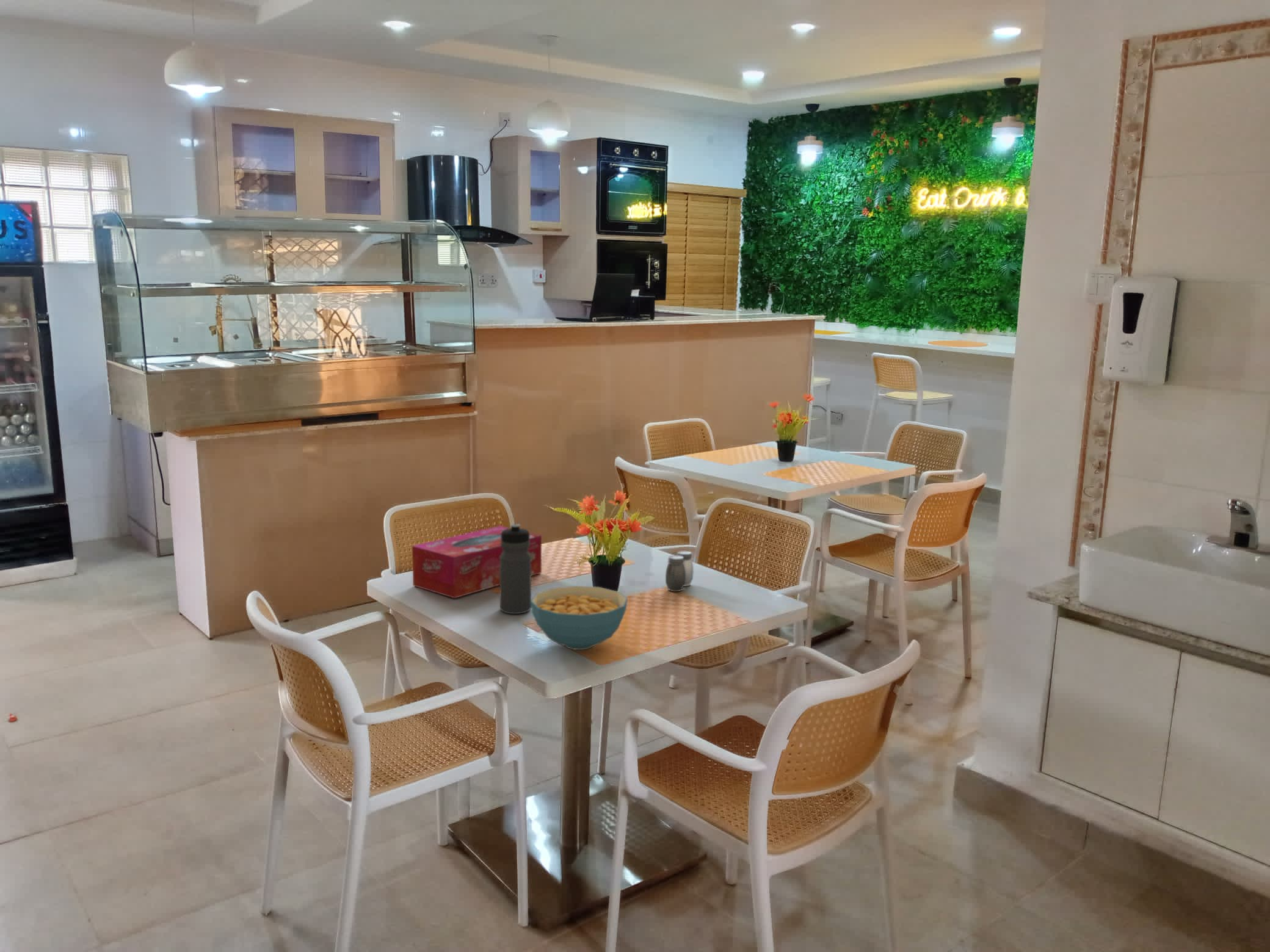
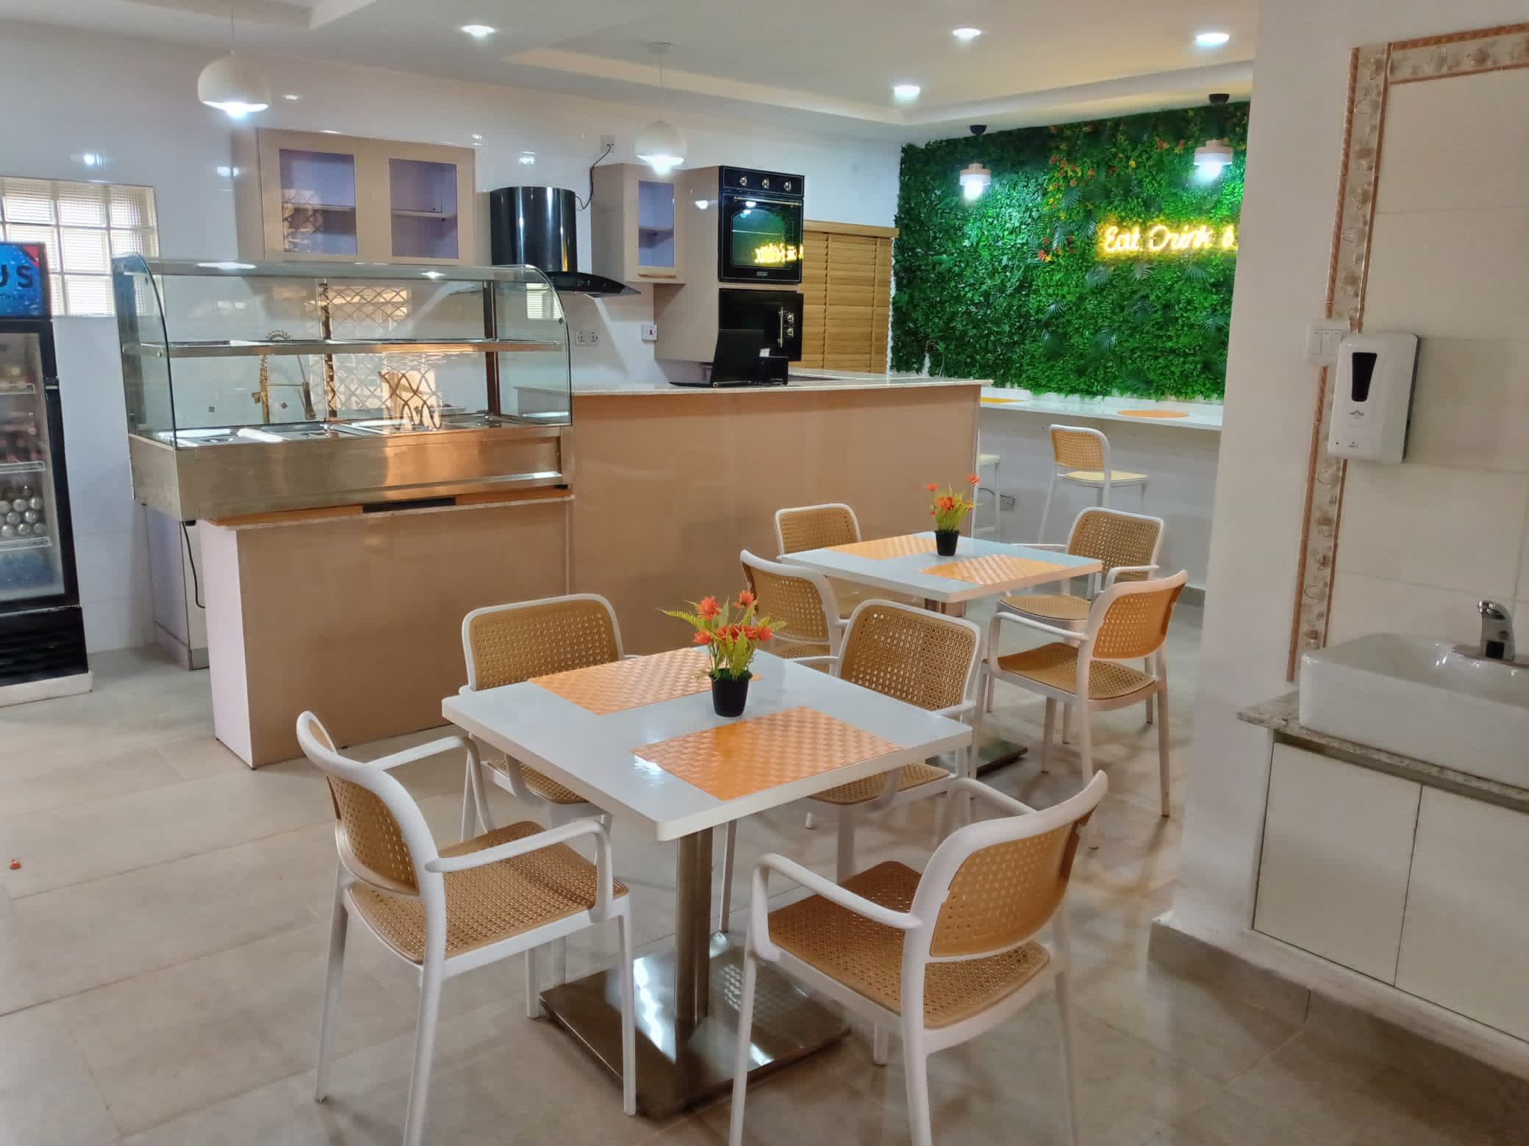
- salt and pepper shaker (680, 570)
- water bottle (515, 567)
- cereal bowl (579, 622)
- tissue box (479, 560)
